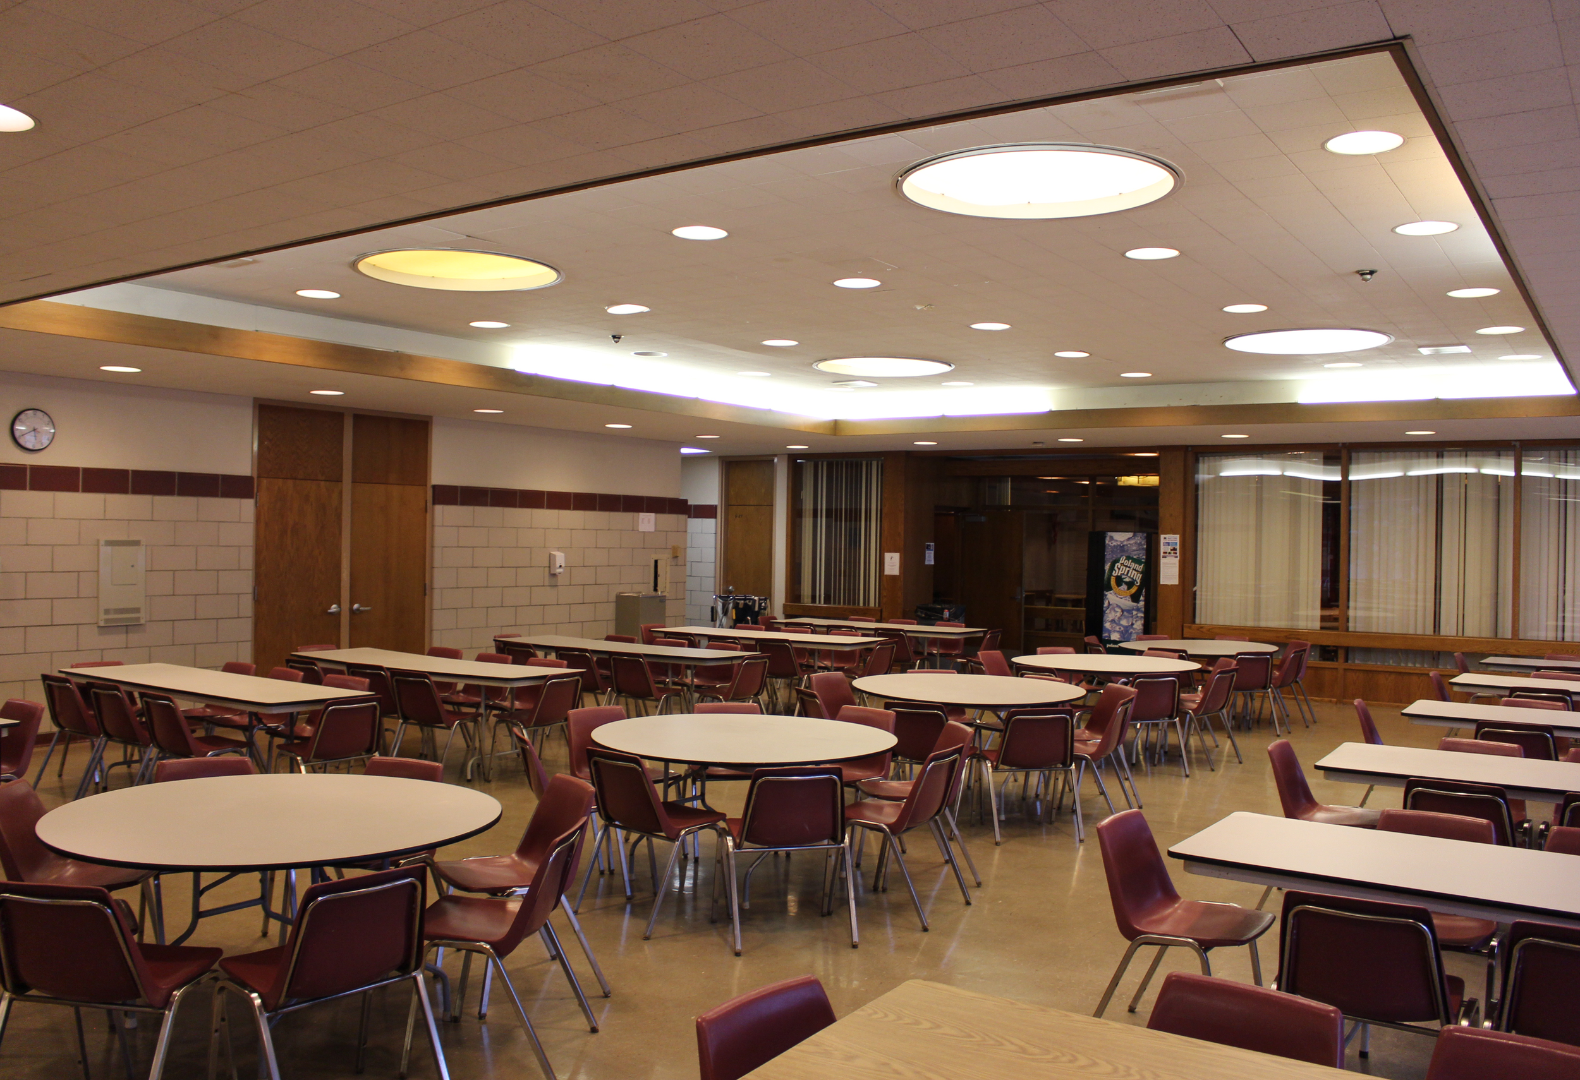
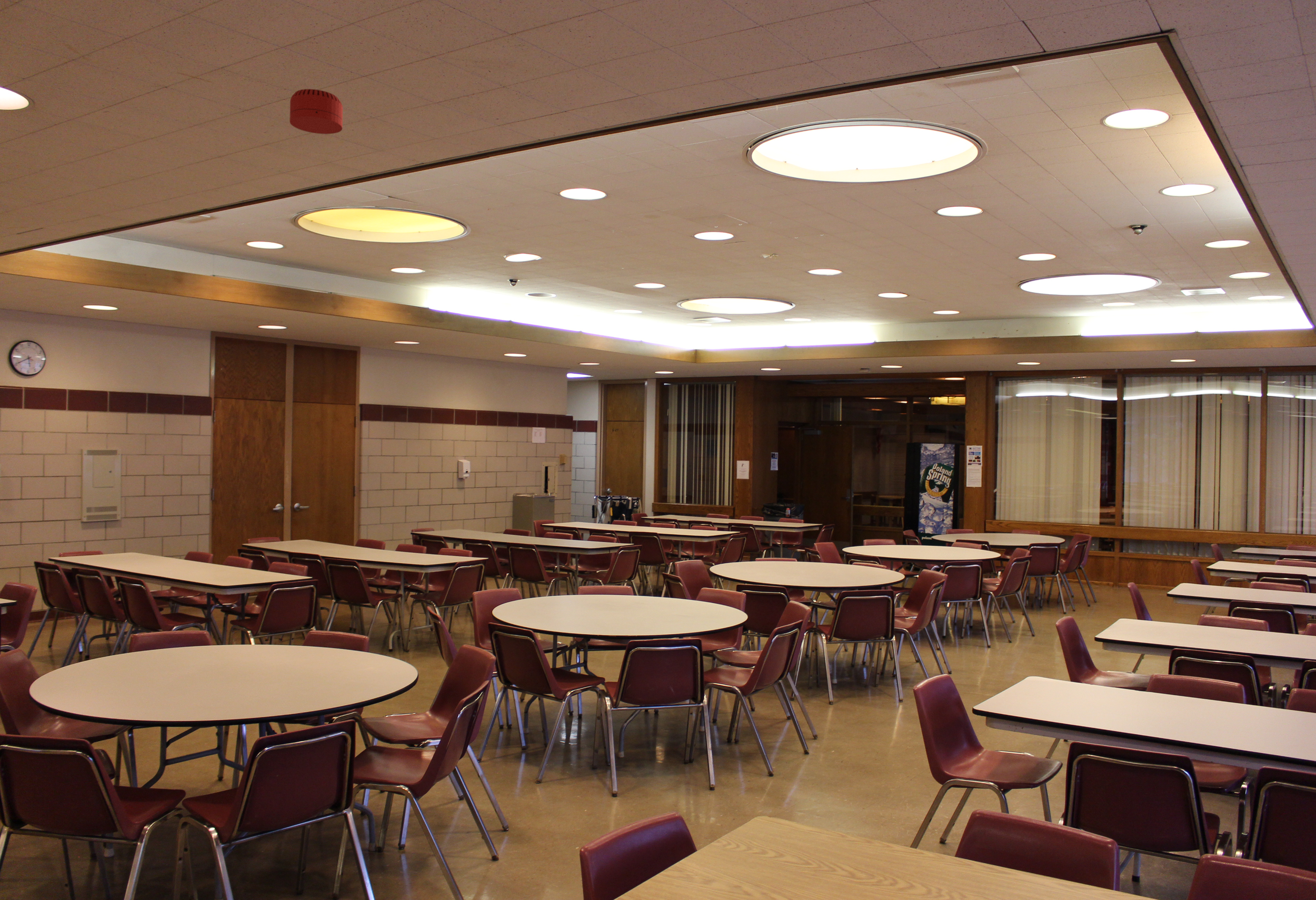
+ smoke detector (316, 111)
